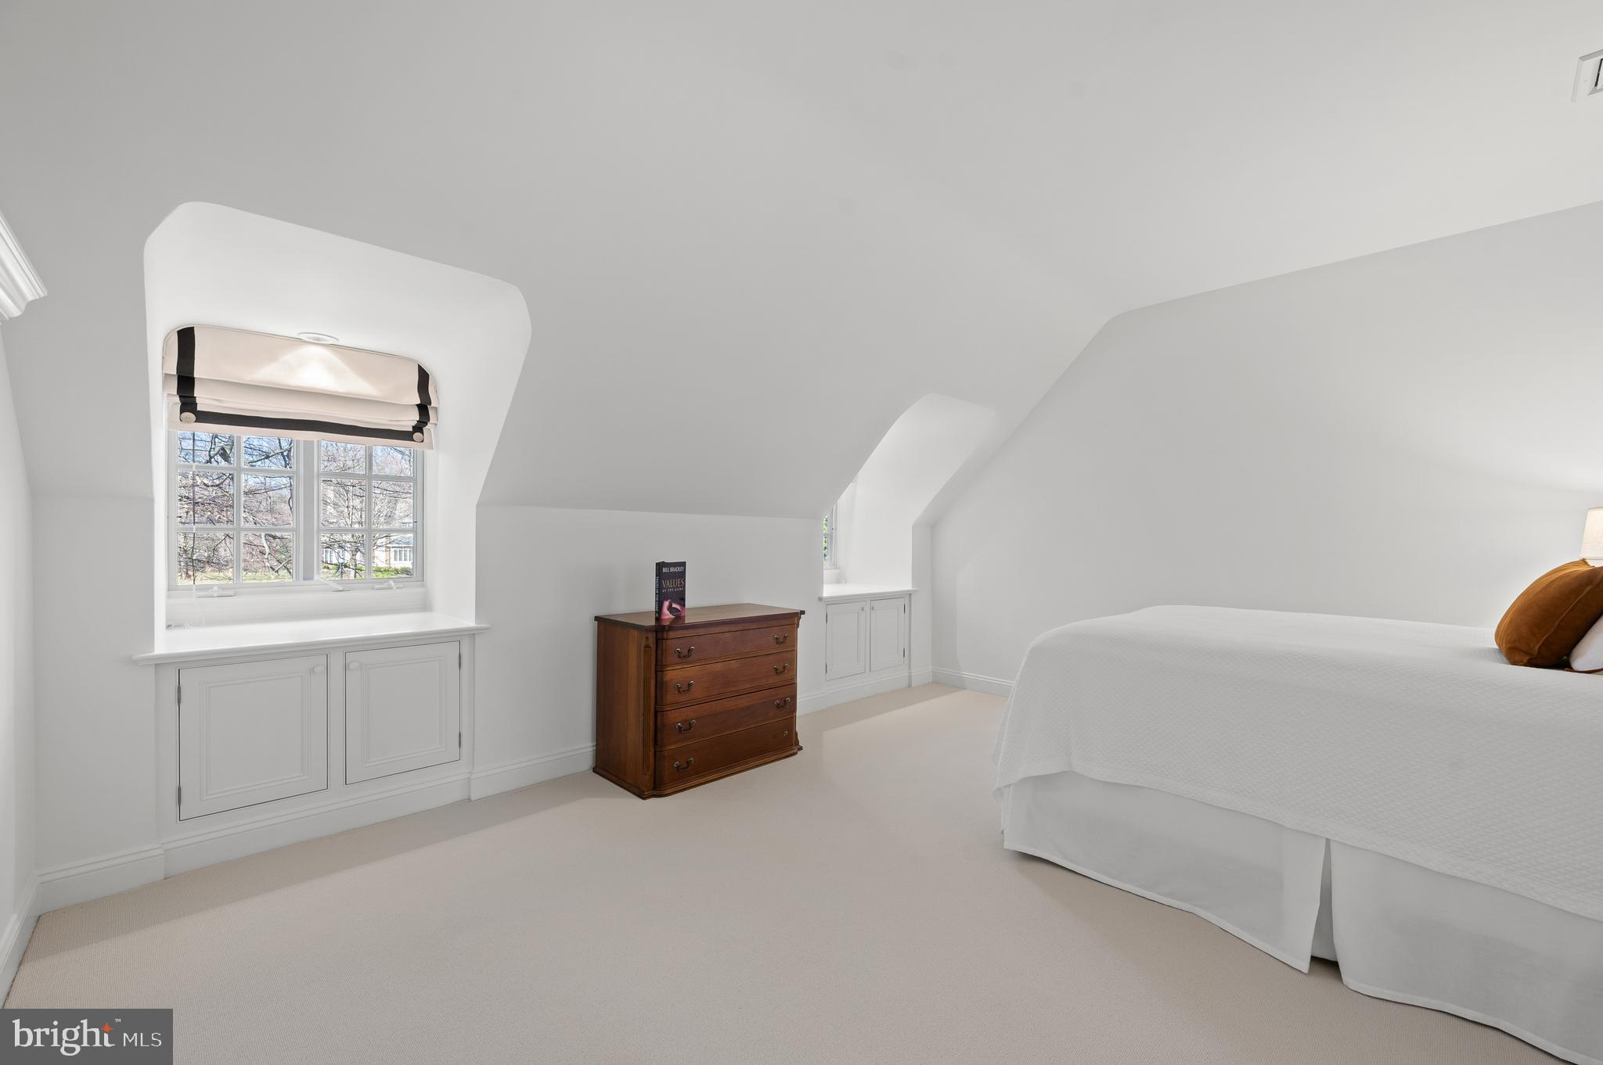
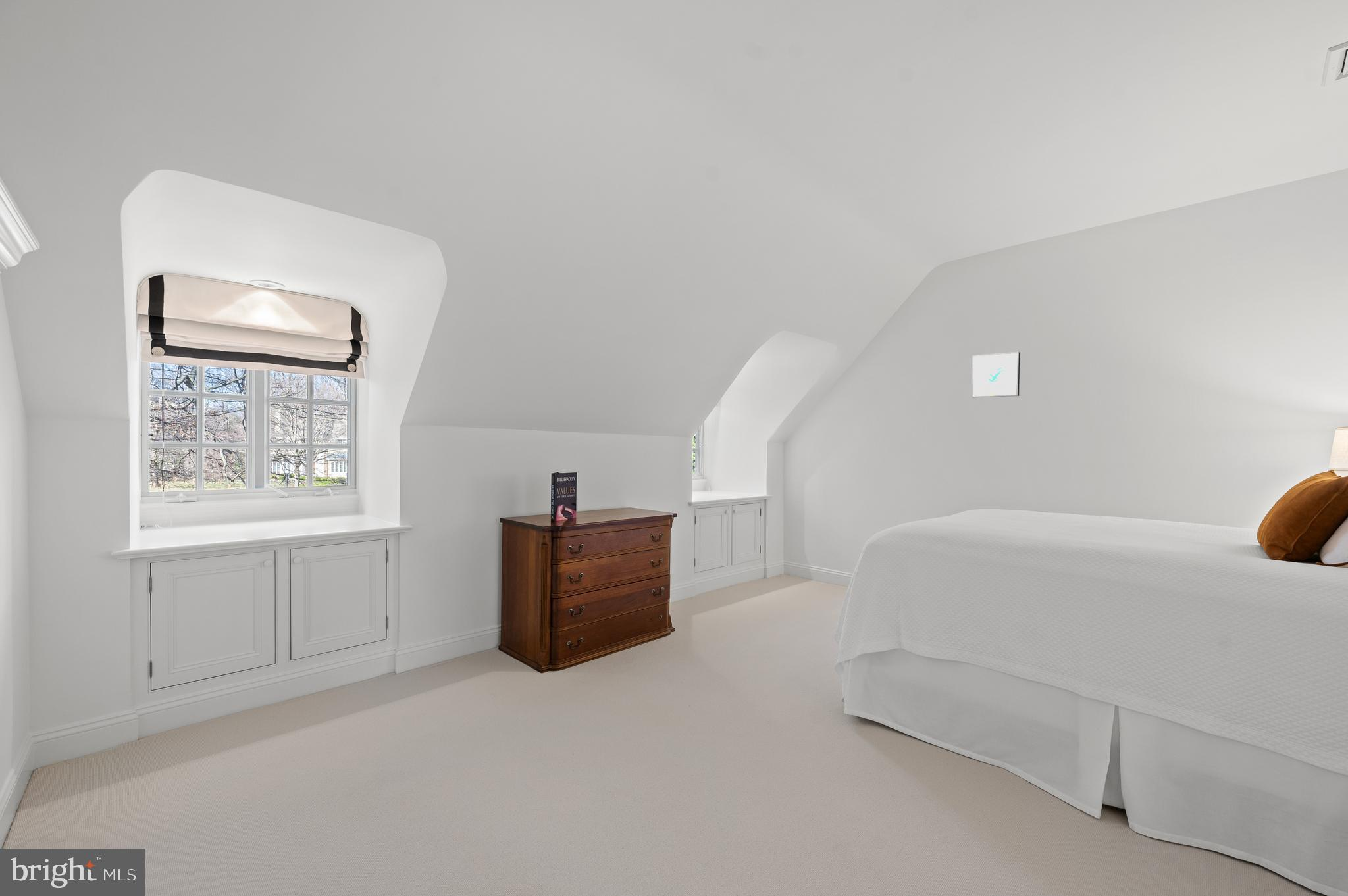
+ wall art (995, 375)
